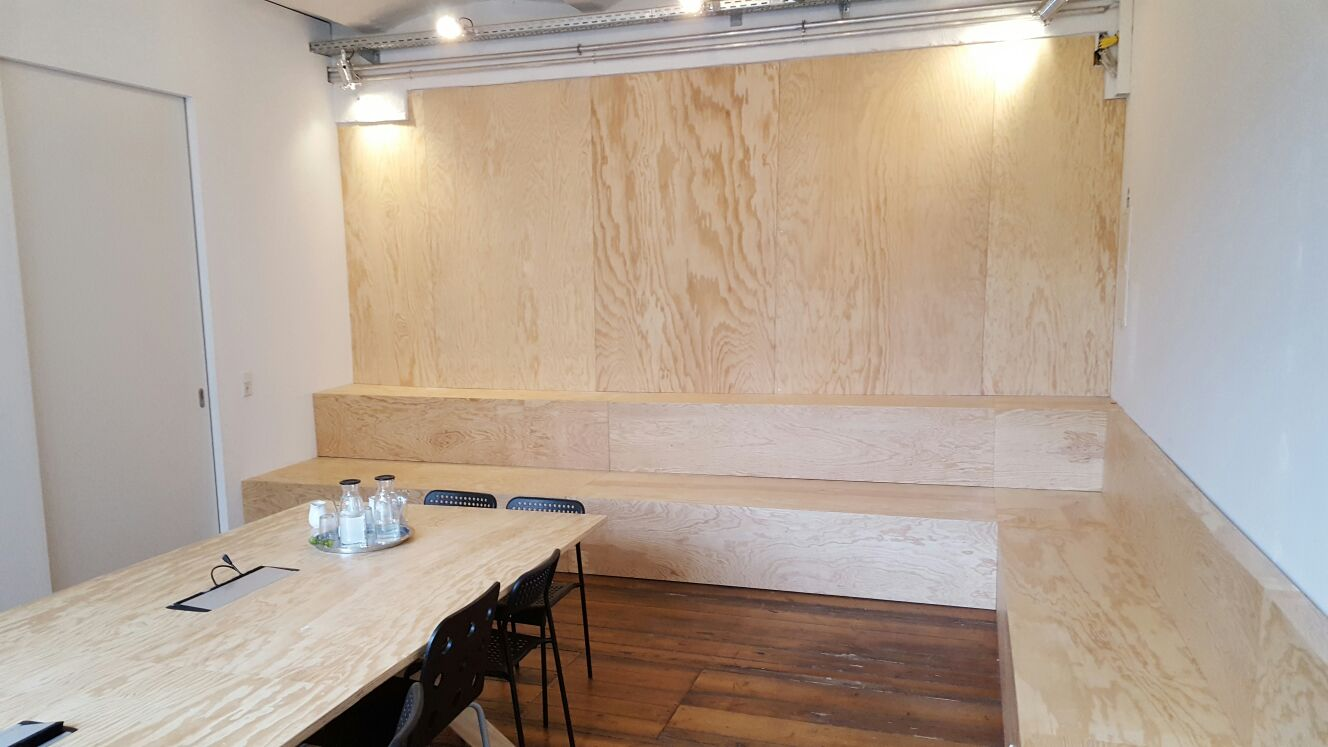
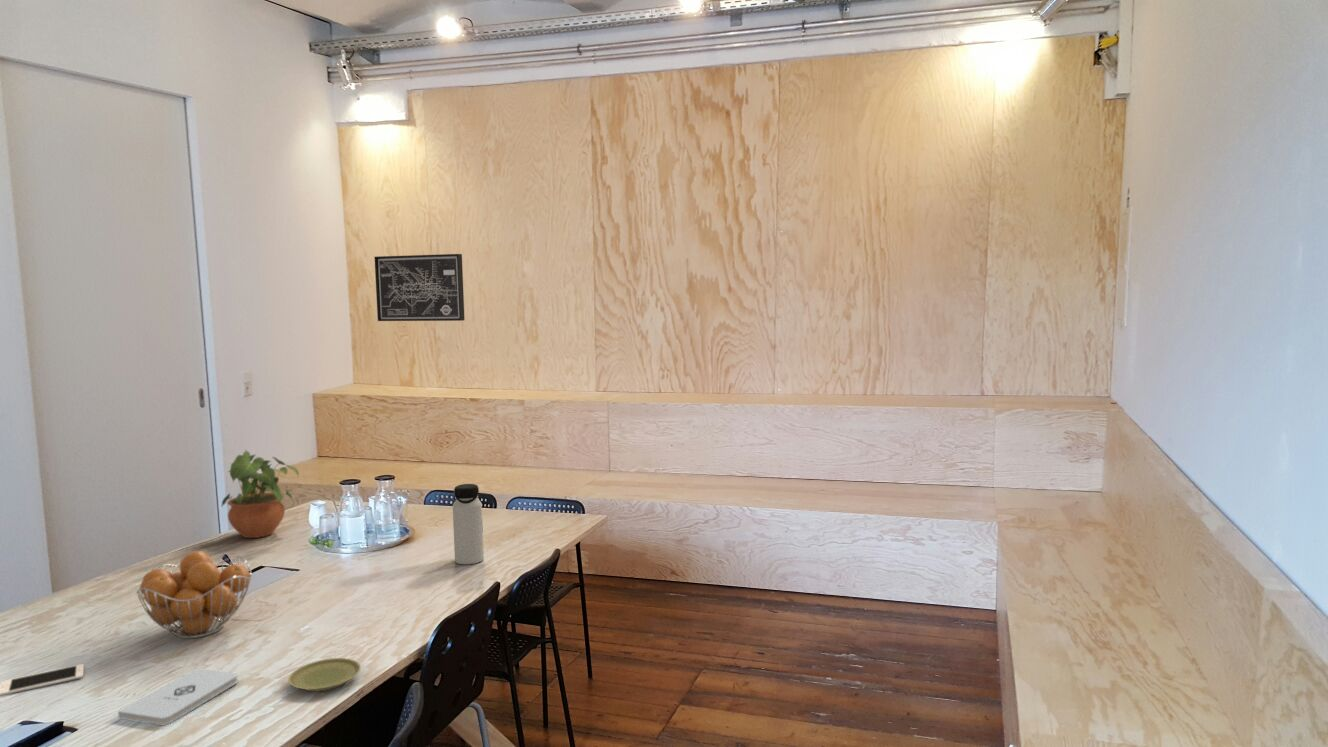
+ notepad (182, 695)
+ plate (325, 676)
+ water bottle (467, 523)
+ potted plant (254, 492)
+ wall art (419, 288)
+ cell phone (42, 679)
+ fruit basket (196, 593)
